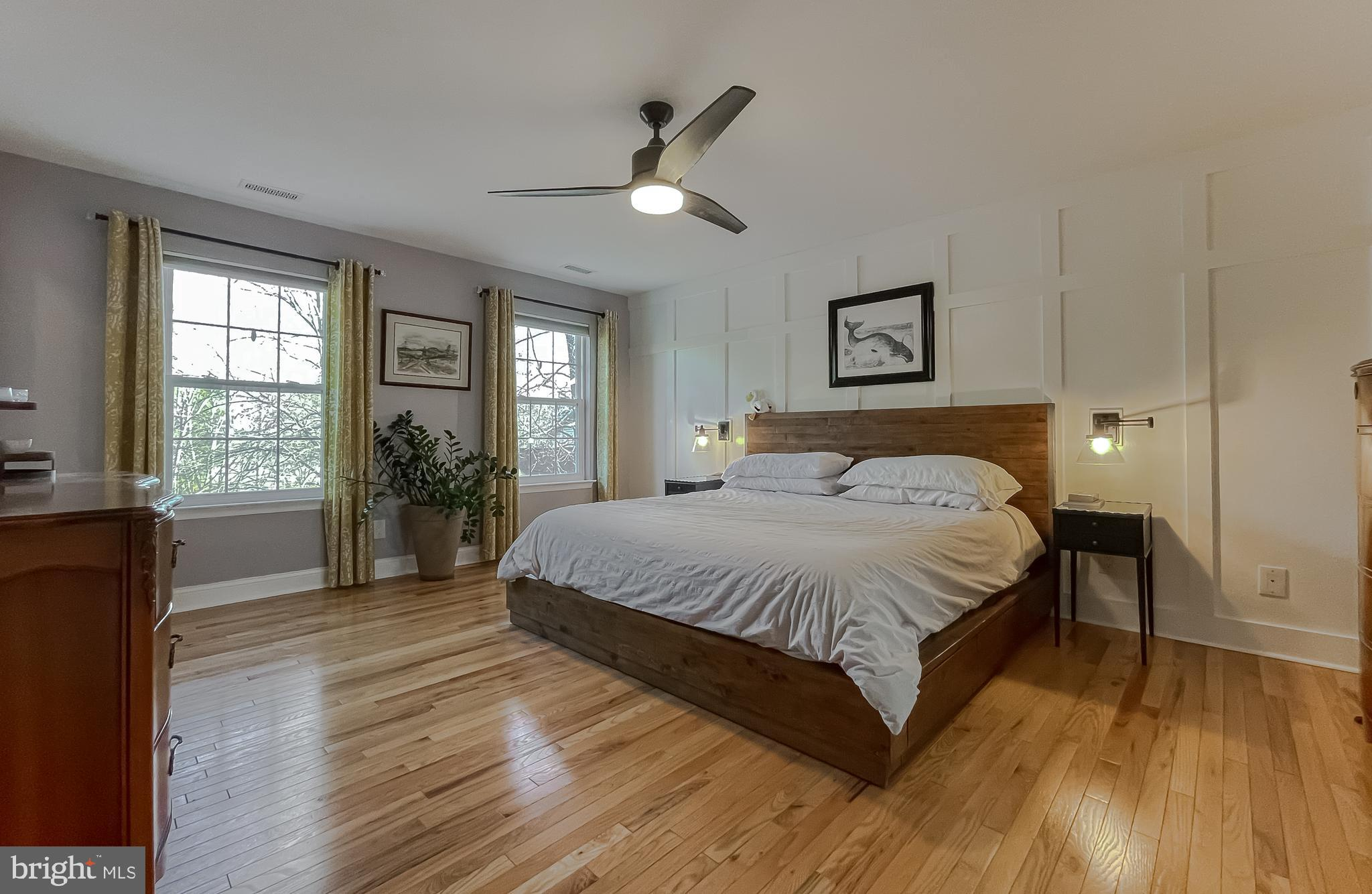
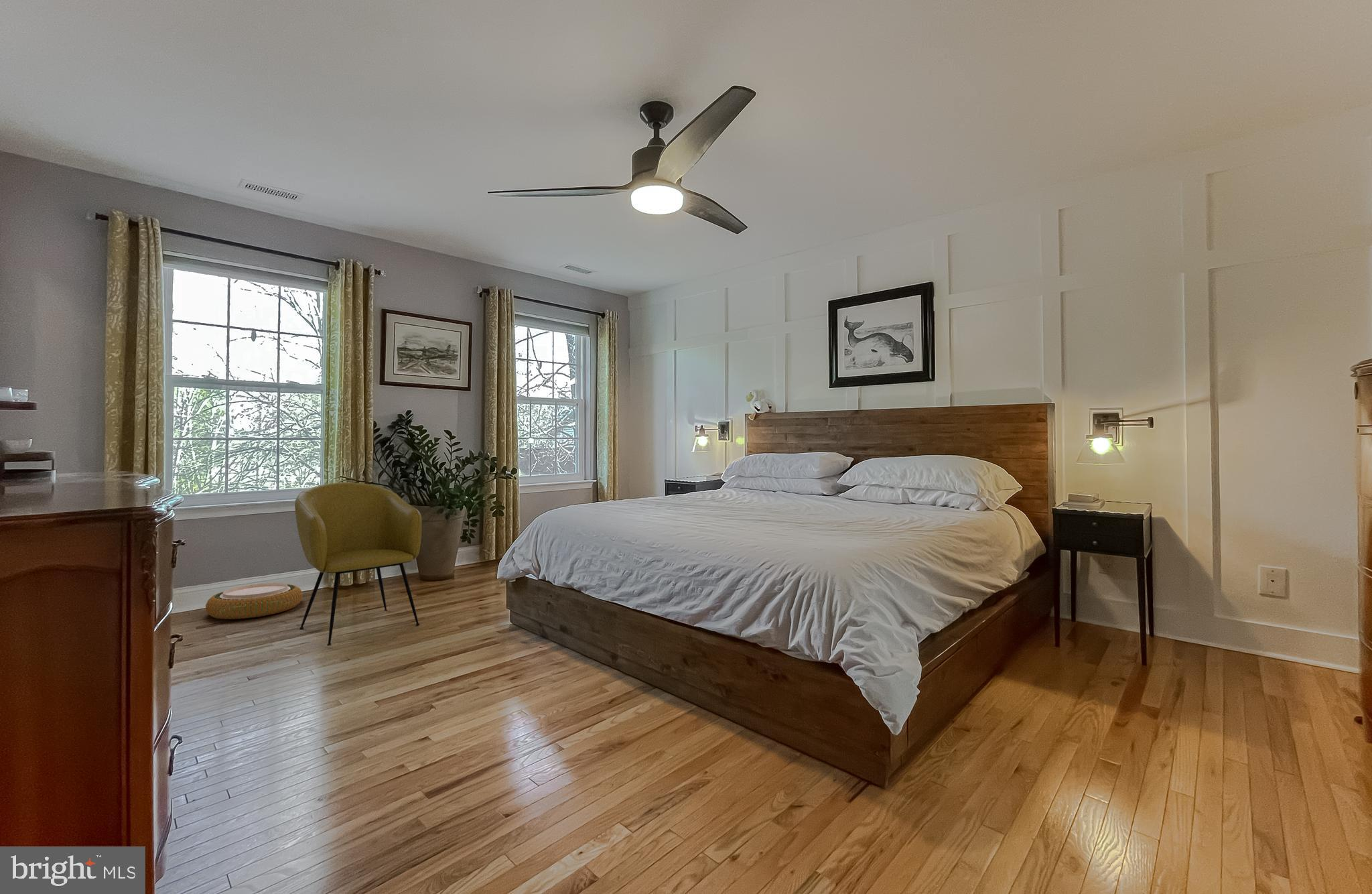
+ woven basket (256, 599)
+ armchair (356, 554)
